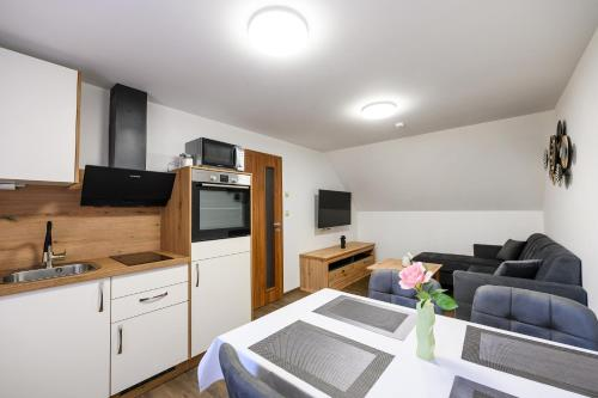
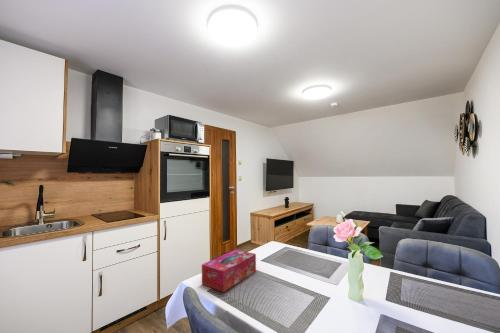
+ tissue box (230, 267)
